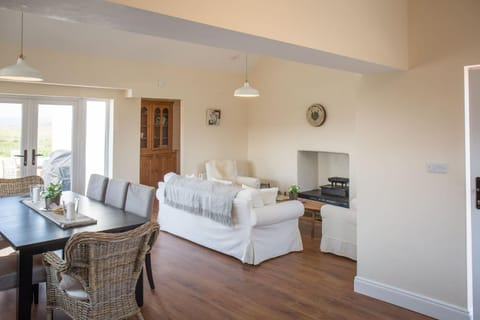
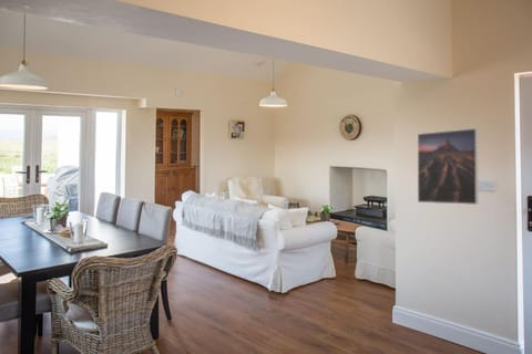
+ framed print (446, 167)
